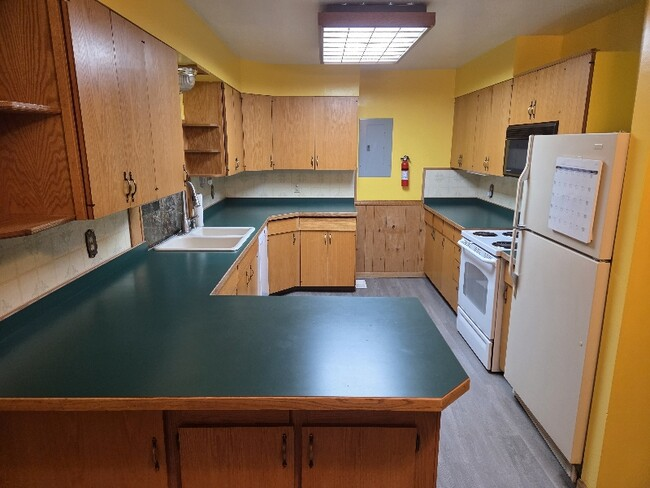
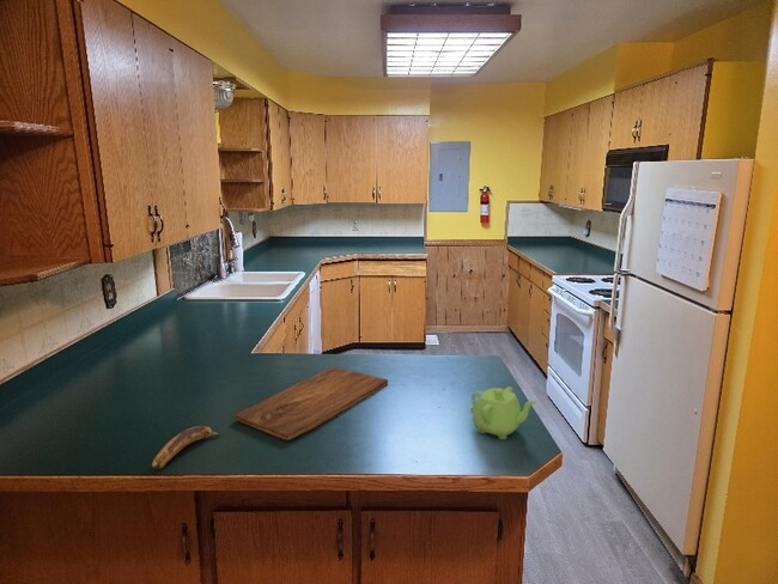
+ banana (182, 443)
+ teapot (502, 410)
+ cutting board (316, 397)
